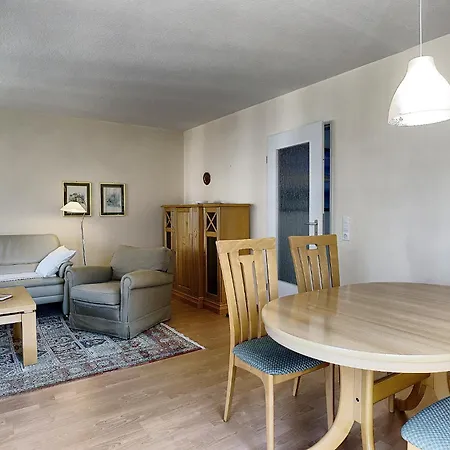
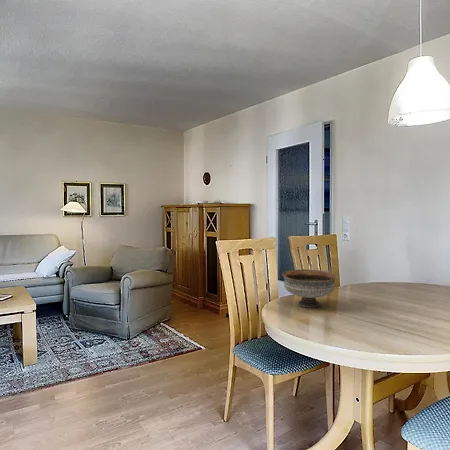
+ bowl (309, 289)
